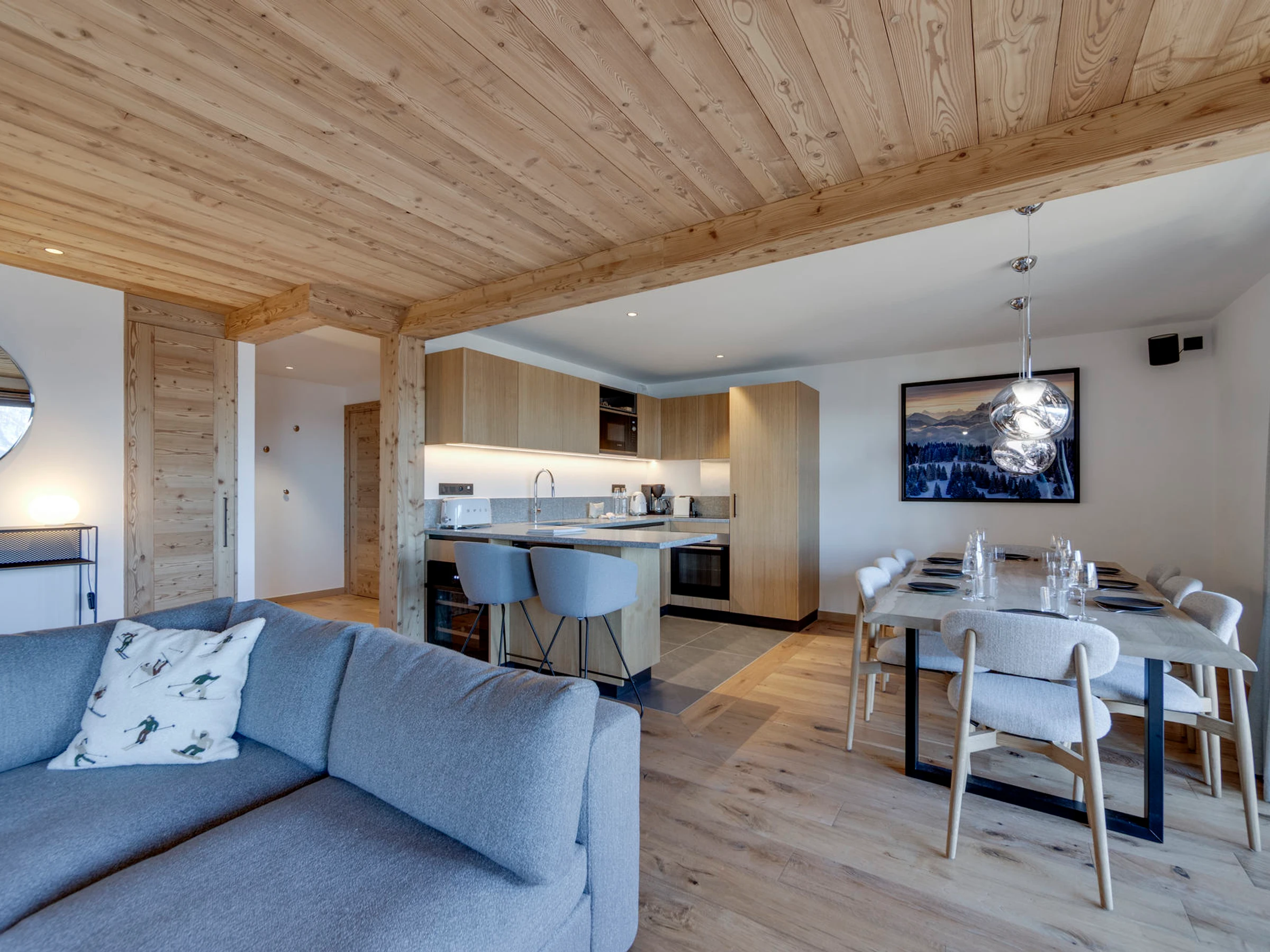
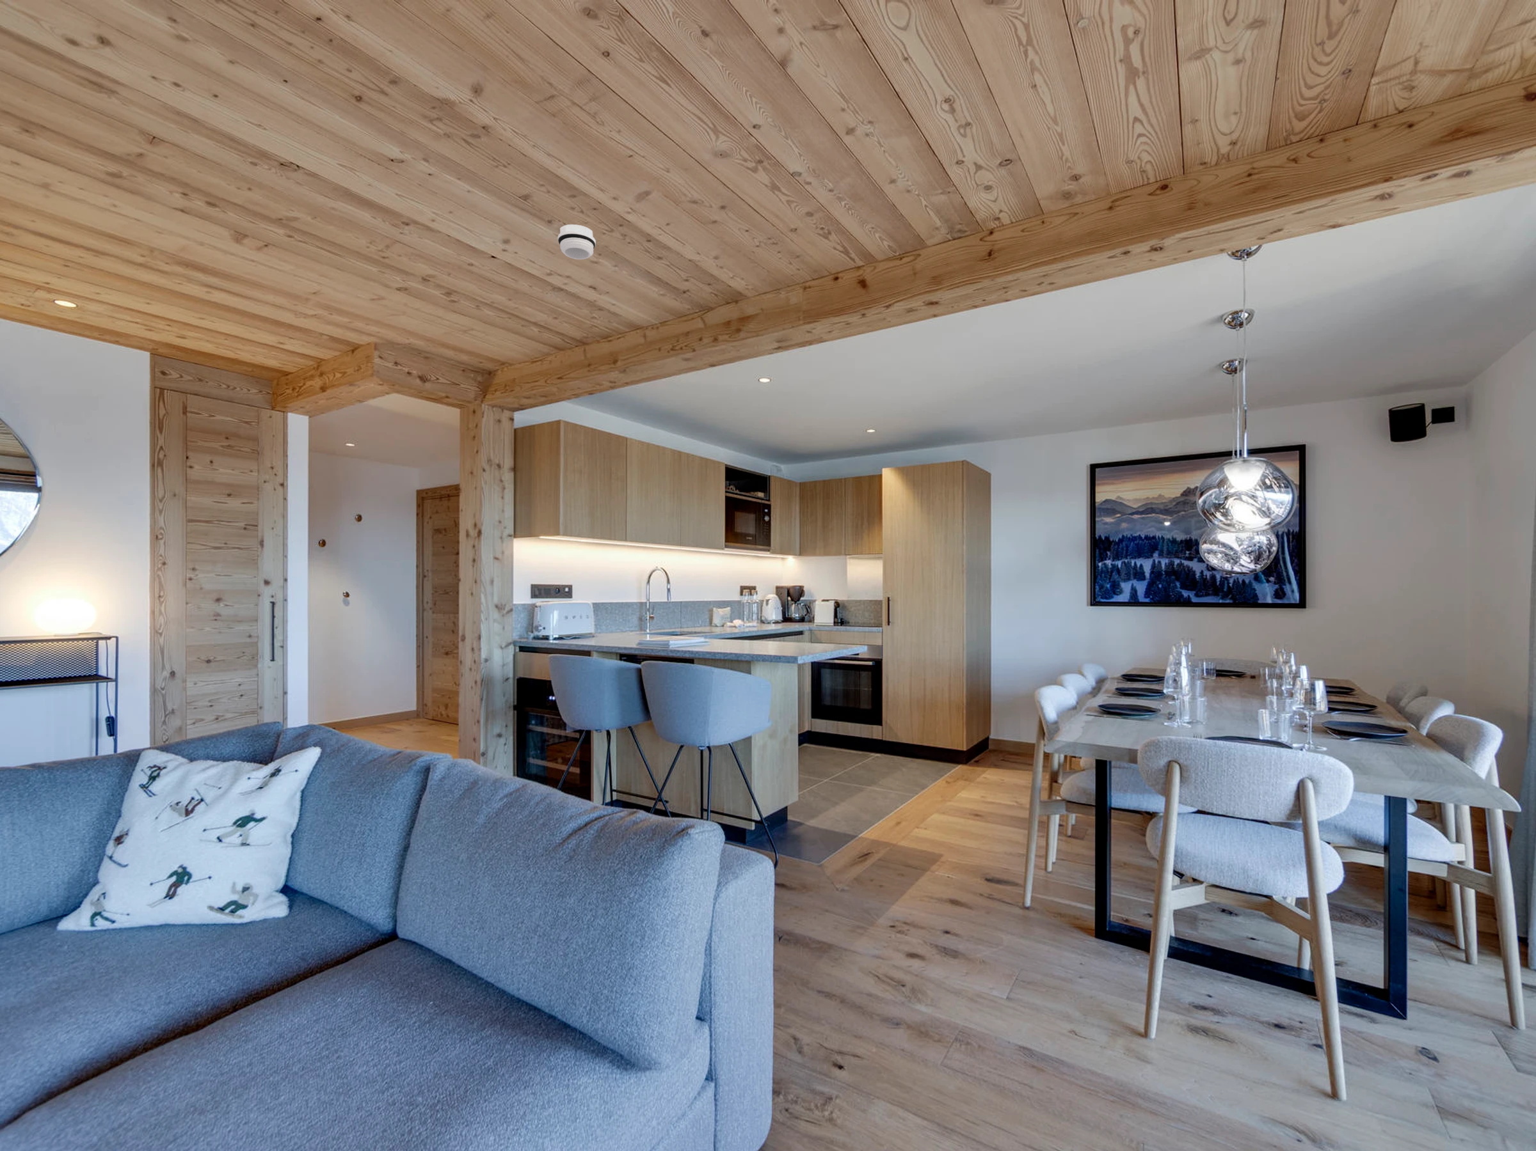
+ smoke detector (577, 242)
